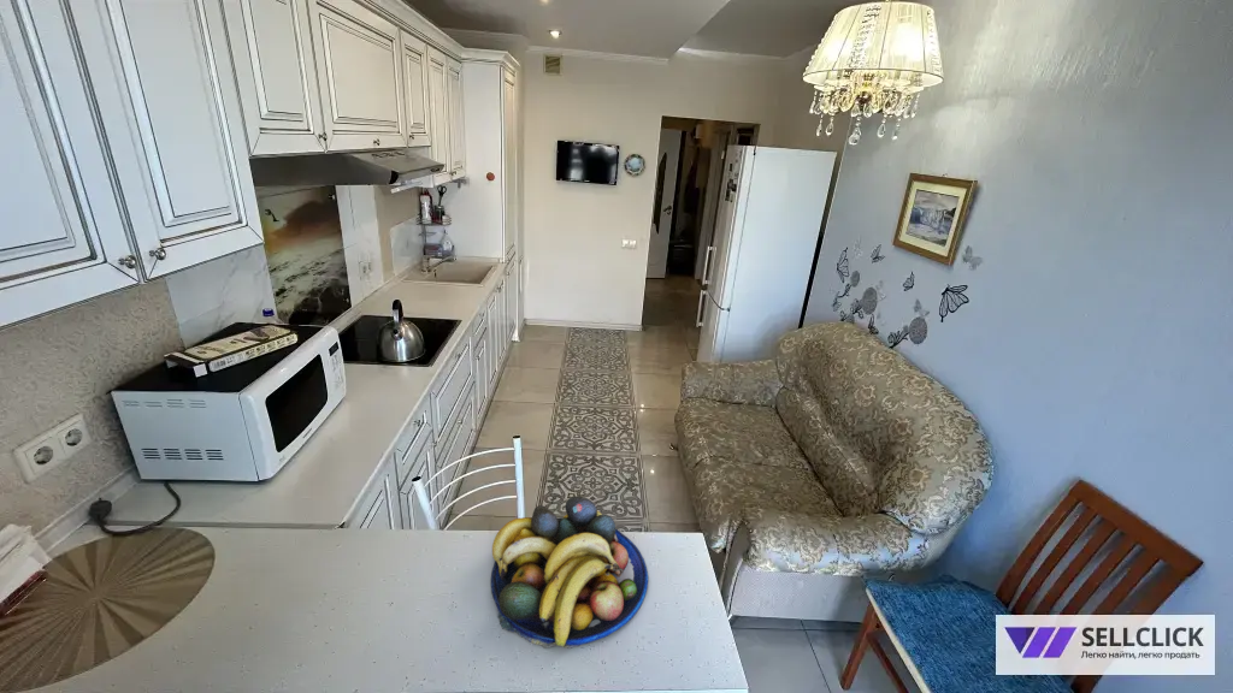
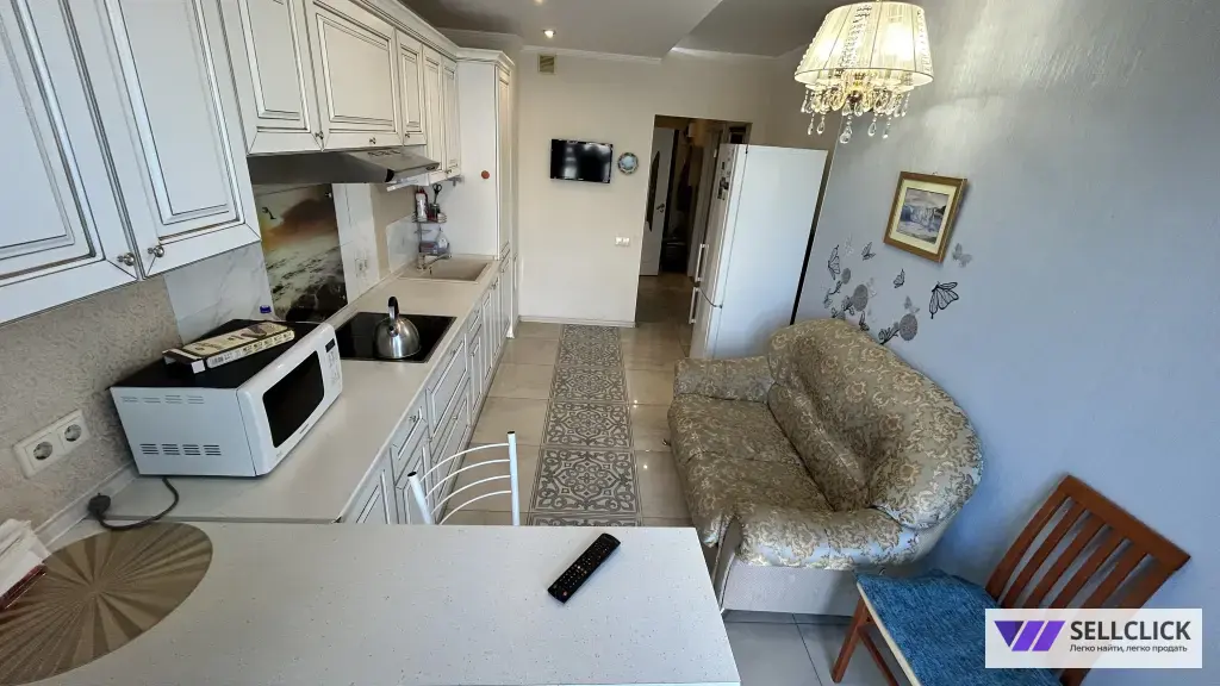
- fruit bowl (572, 552)
